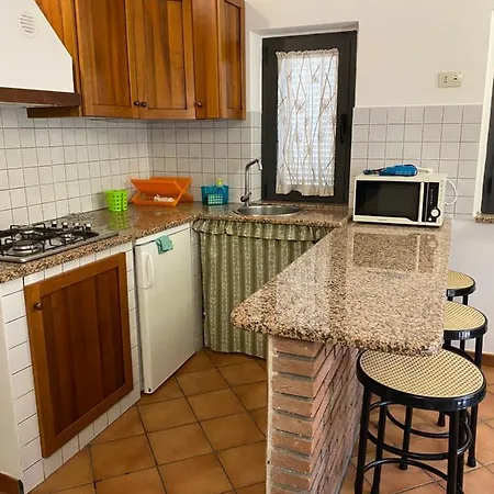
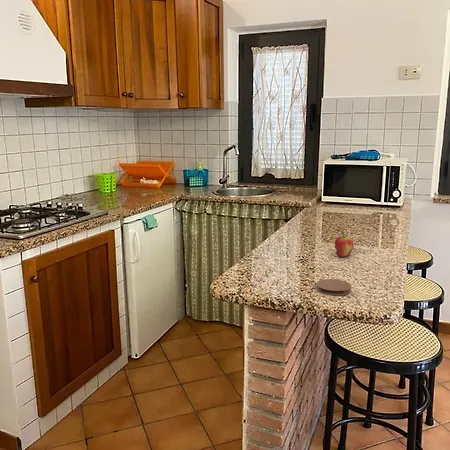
+ coaster (333, 286)
+ fruit (344, 243)
